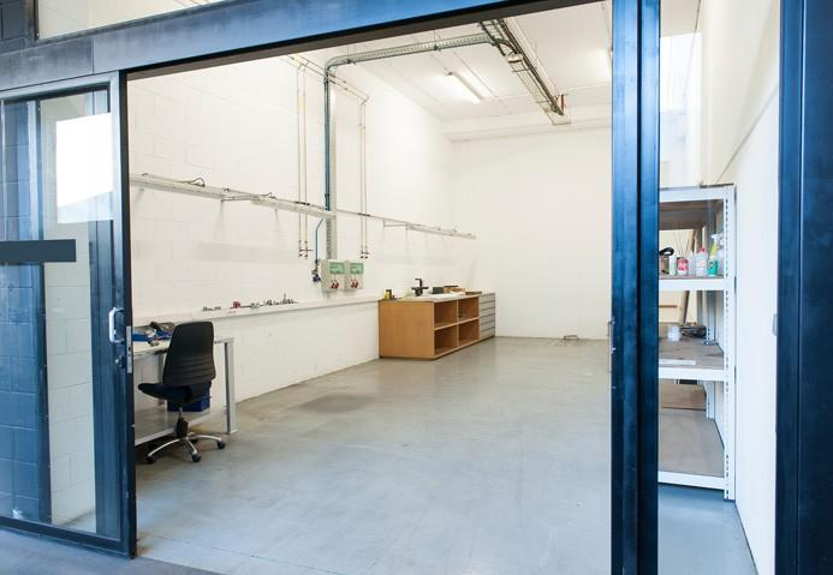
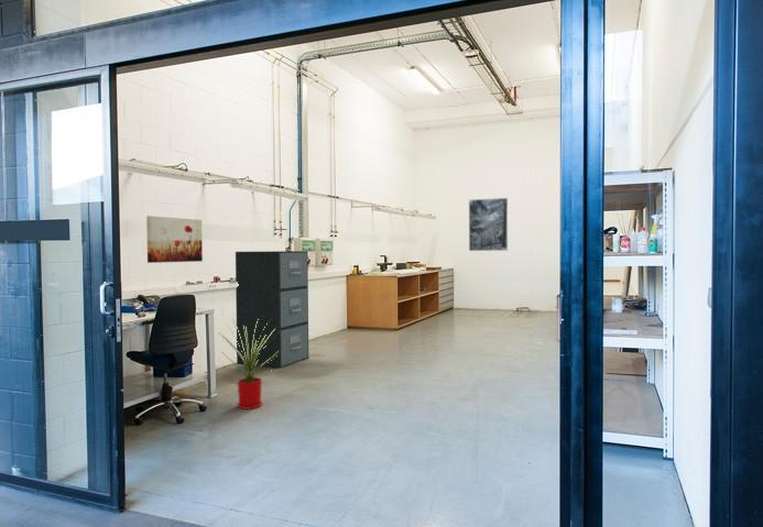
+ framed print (488, 224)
+ wall art (176, 240)
+ filing cabinet (274, 306)
+ house plant (250, 363)
